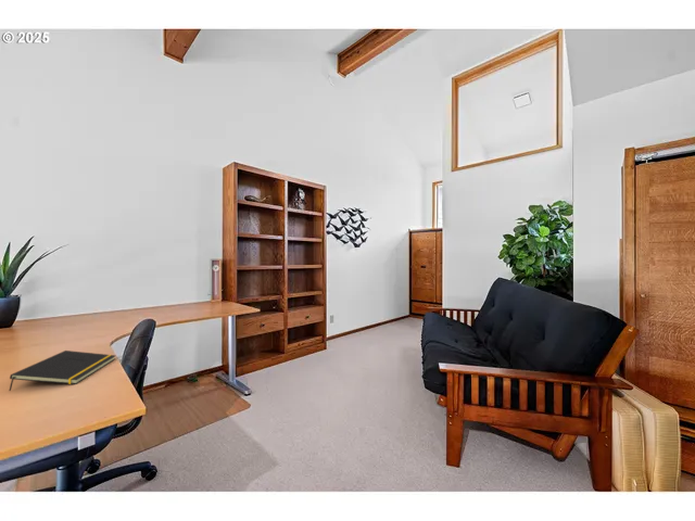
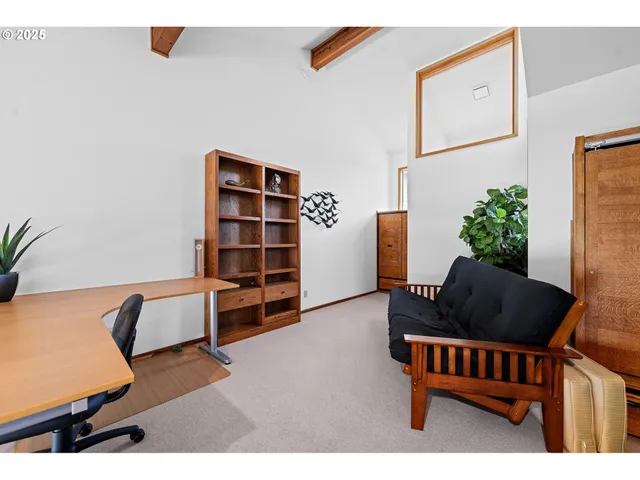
- notepad (70, 365)
